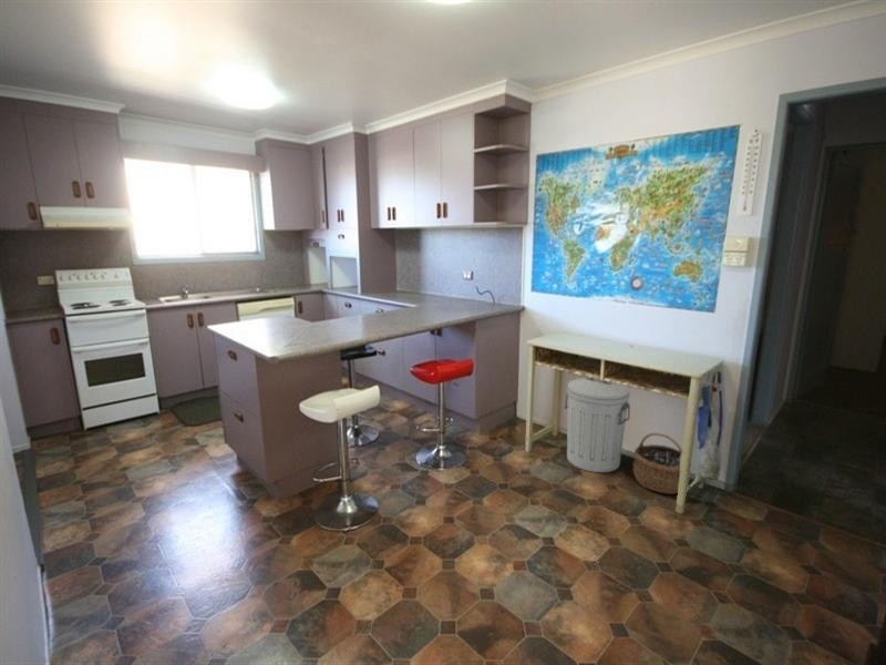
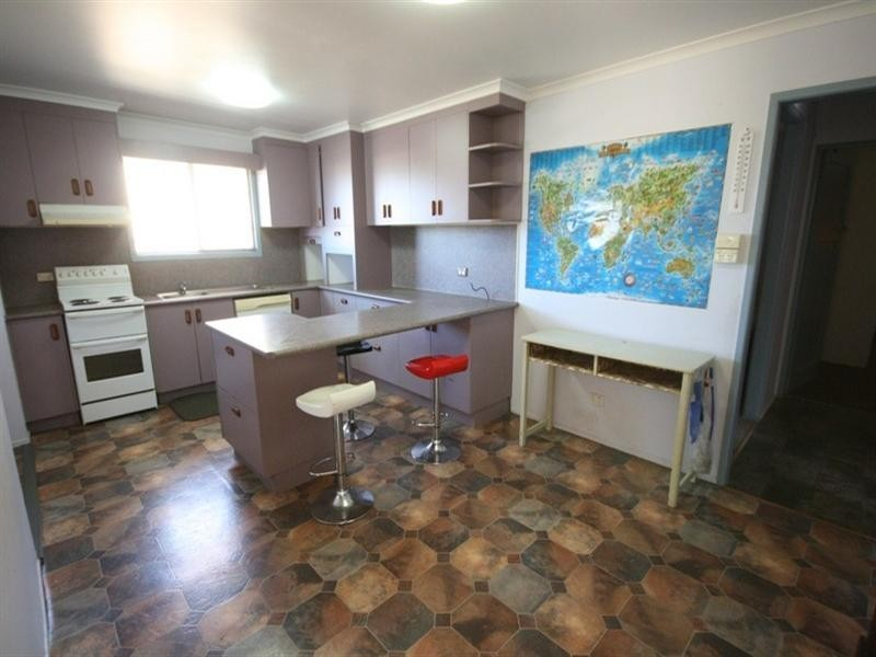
- wicker basket (661, 459)
- trash can (595, 419)
